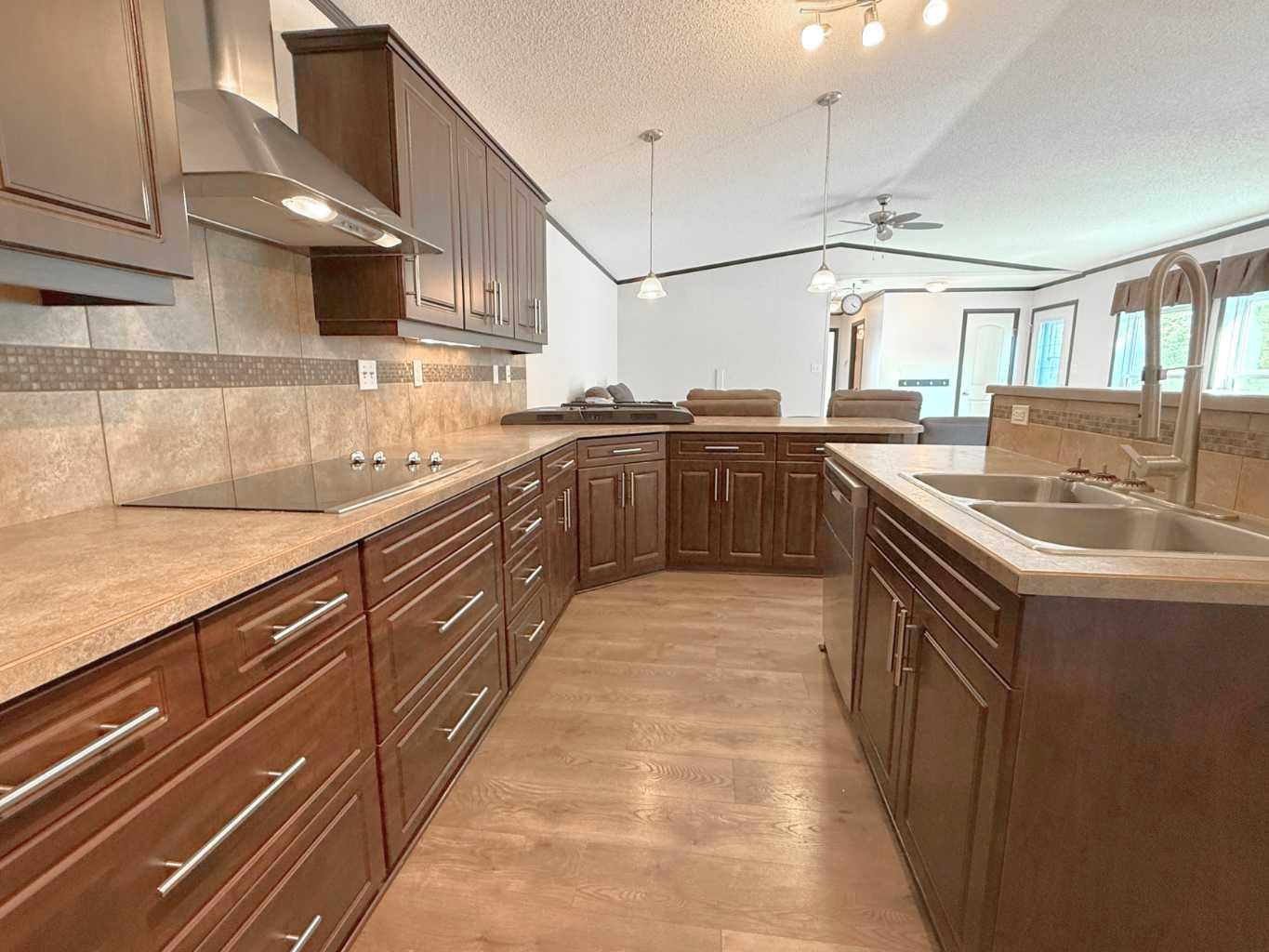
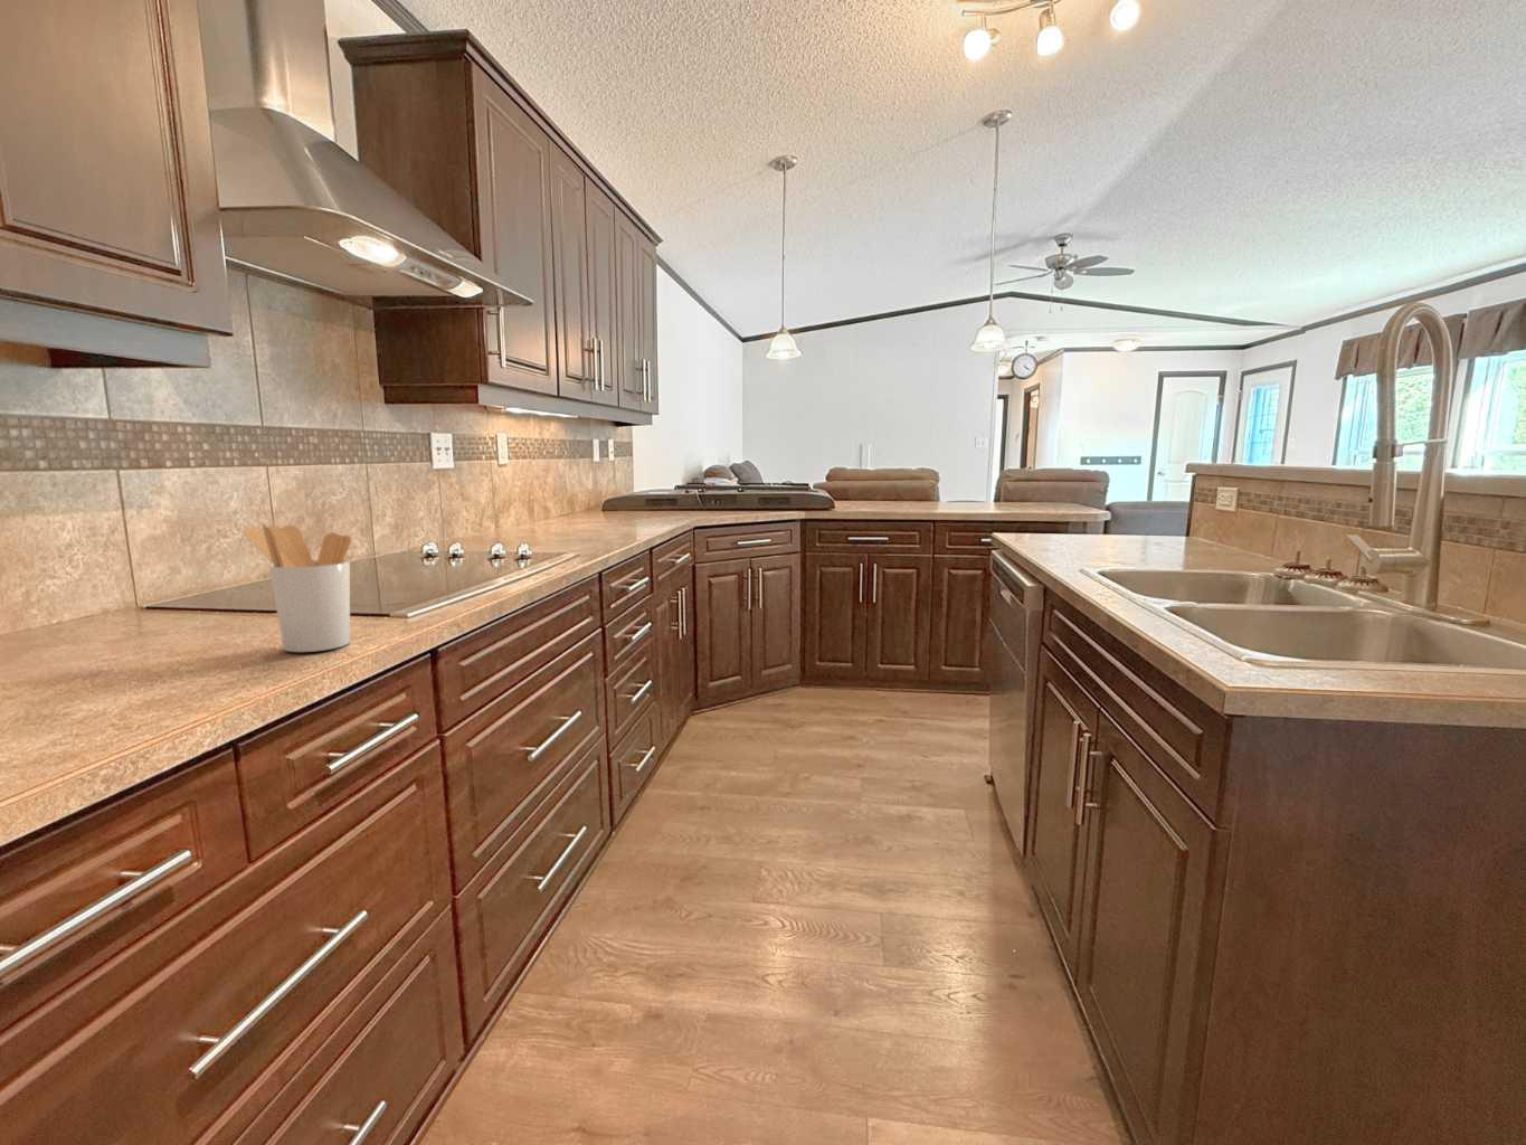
+ utensil holder (299, 582)
